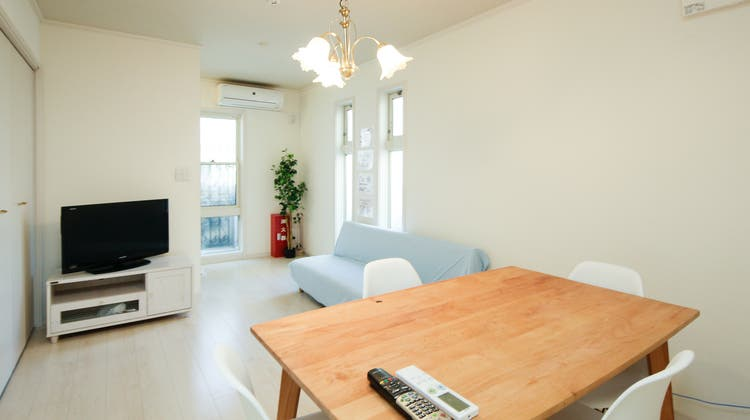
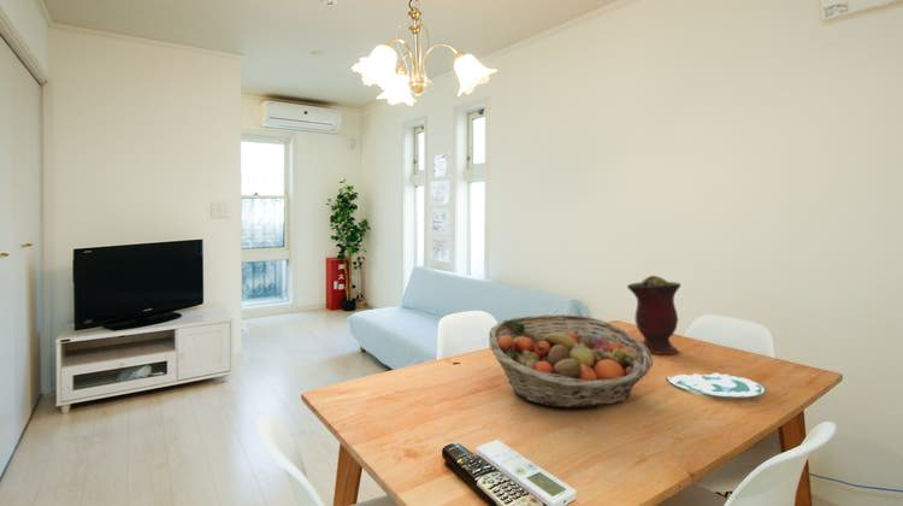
+ fruit basket (567, 357)
+ vase (653, 312)
+ plate (713, 378)
